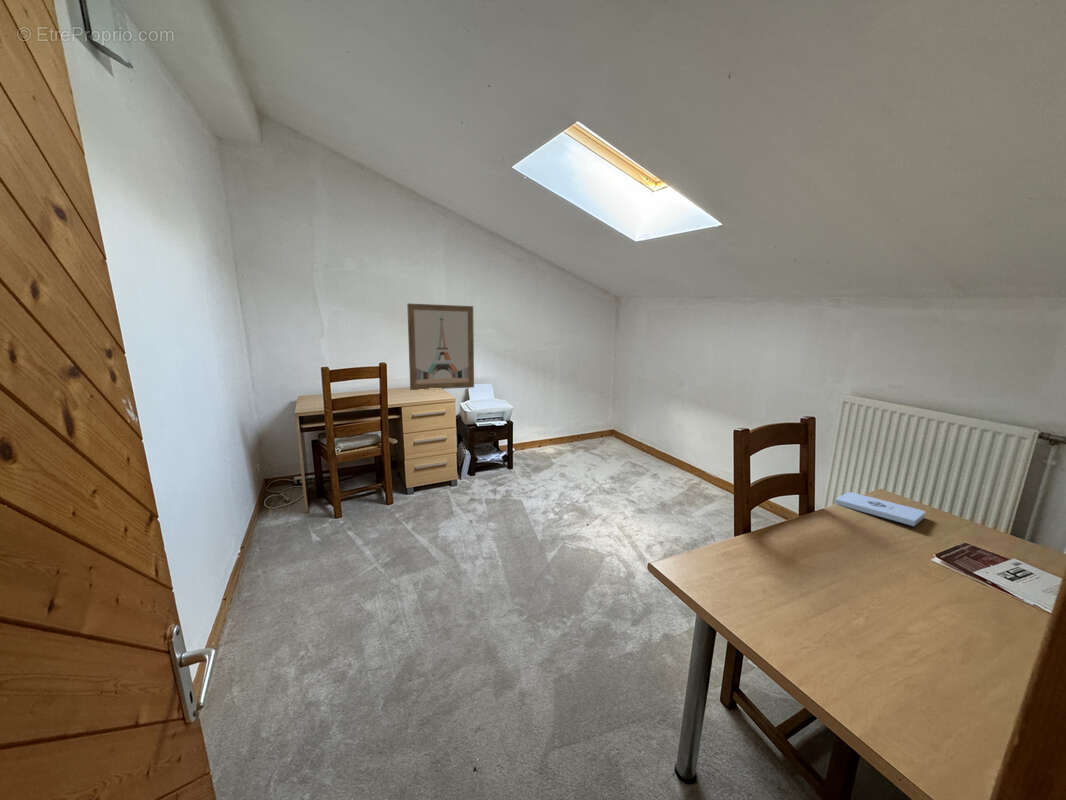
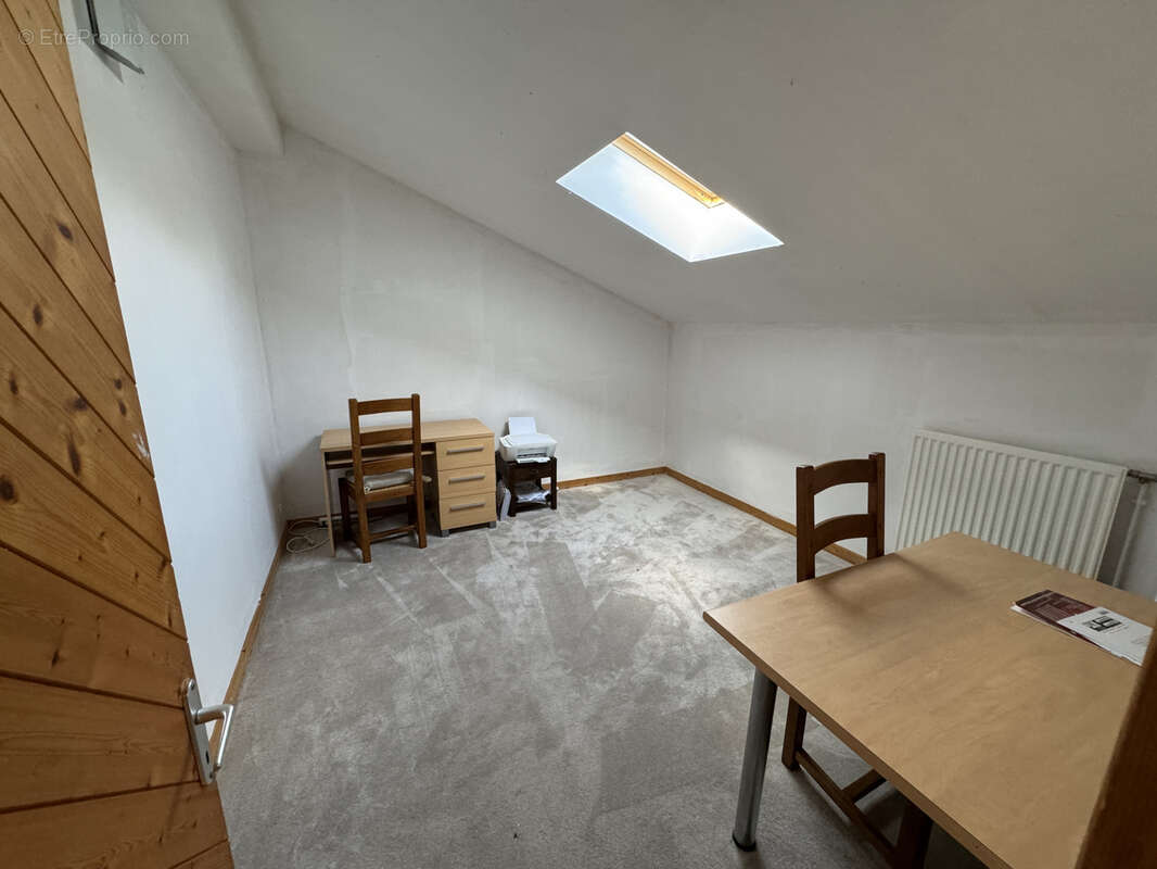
- notepad (878, 507)
- wall art (442, 347)
